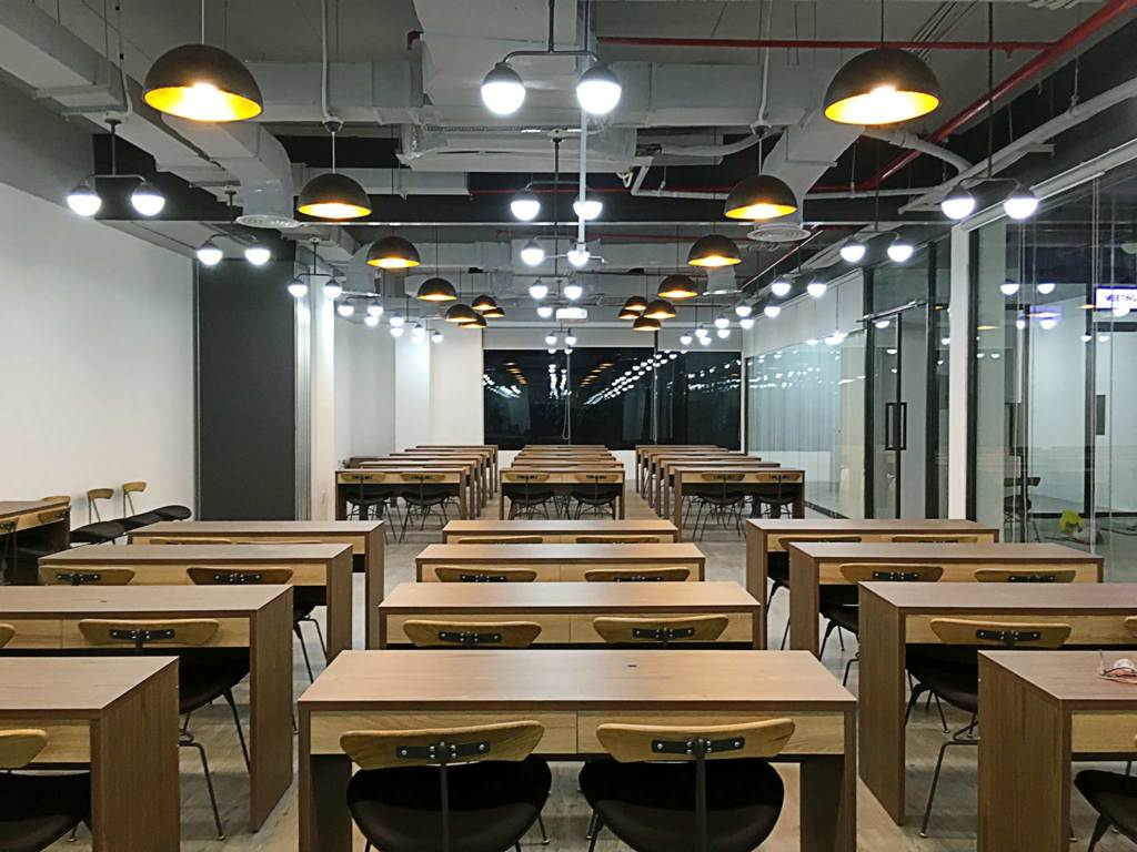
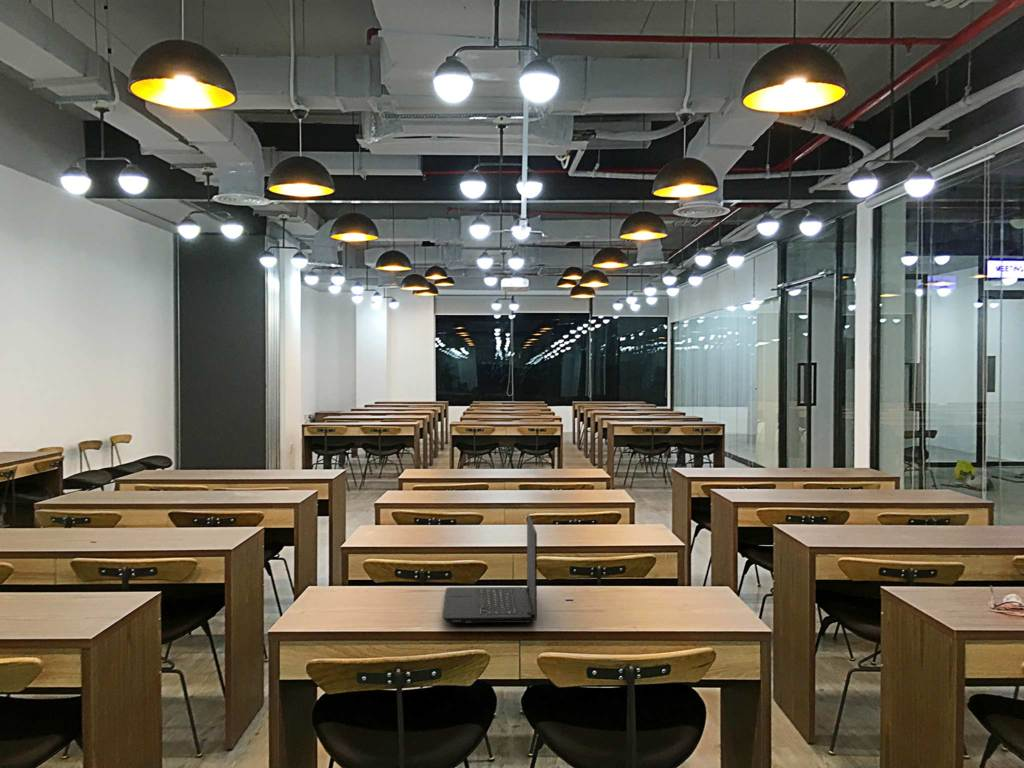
+ laptop (488, 587)
